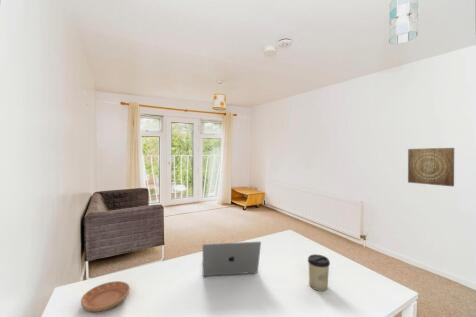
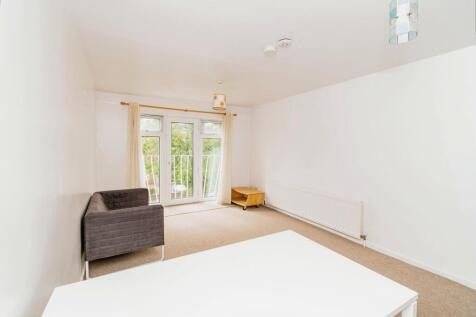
- laptop (229, 251)
- cup (318, 272)
- wall art (429, 166)
- saucer (106, 296)
